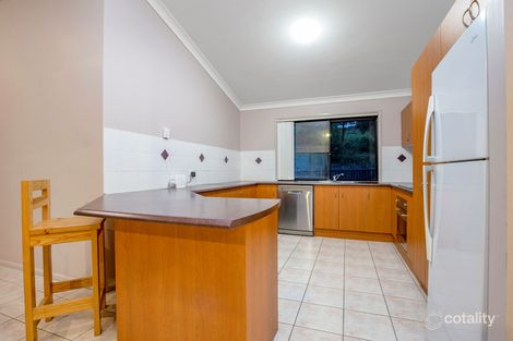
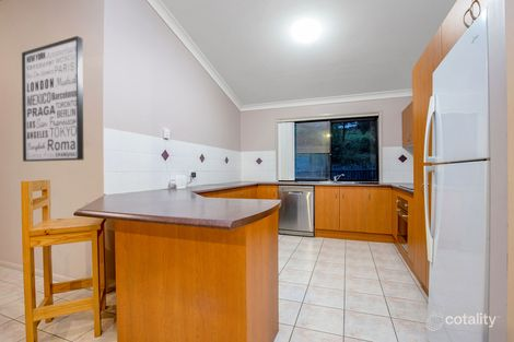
+ wall art (50, 103)
